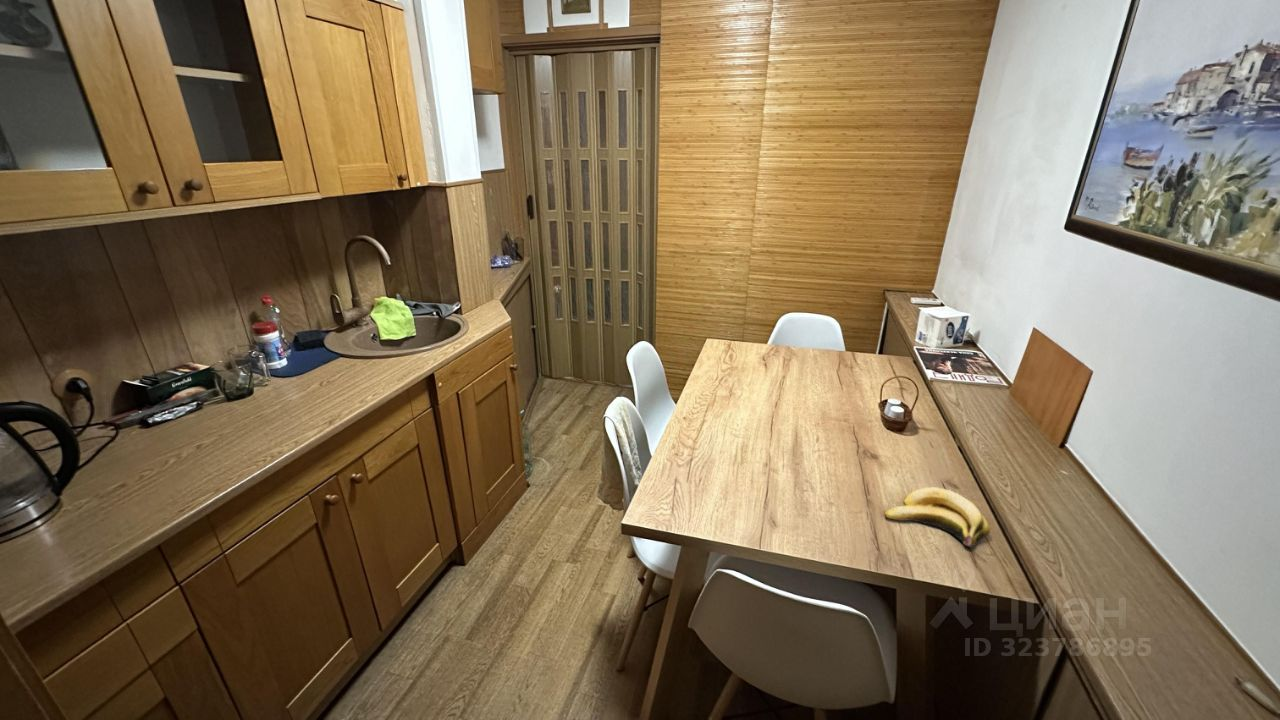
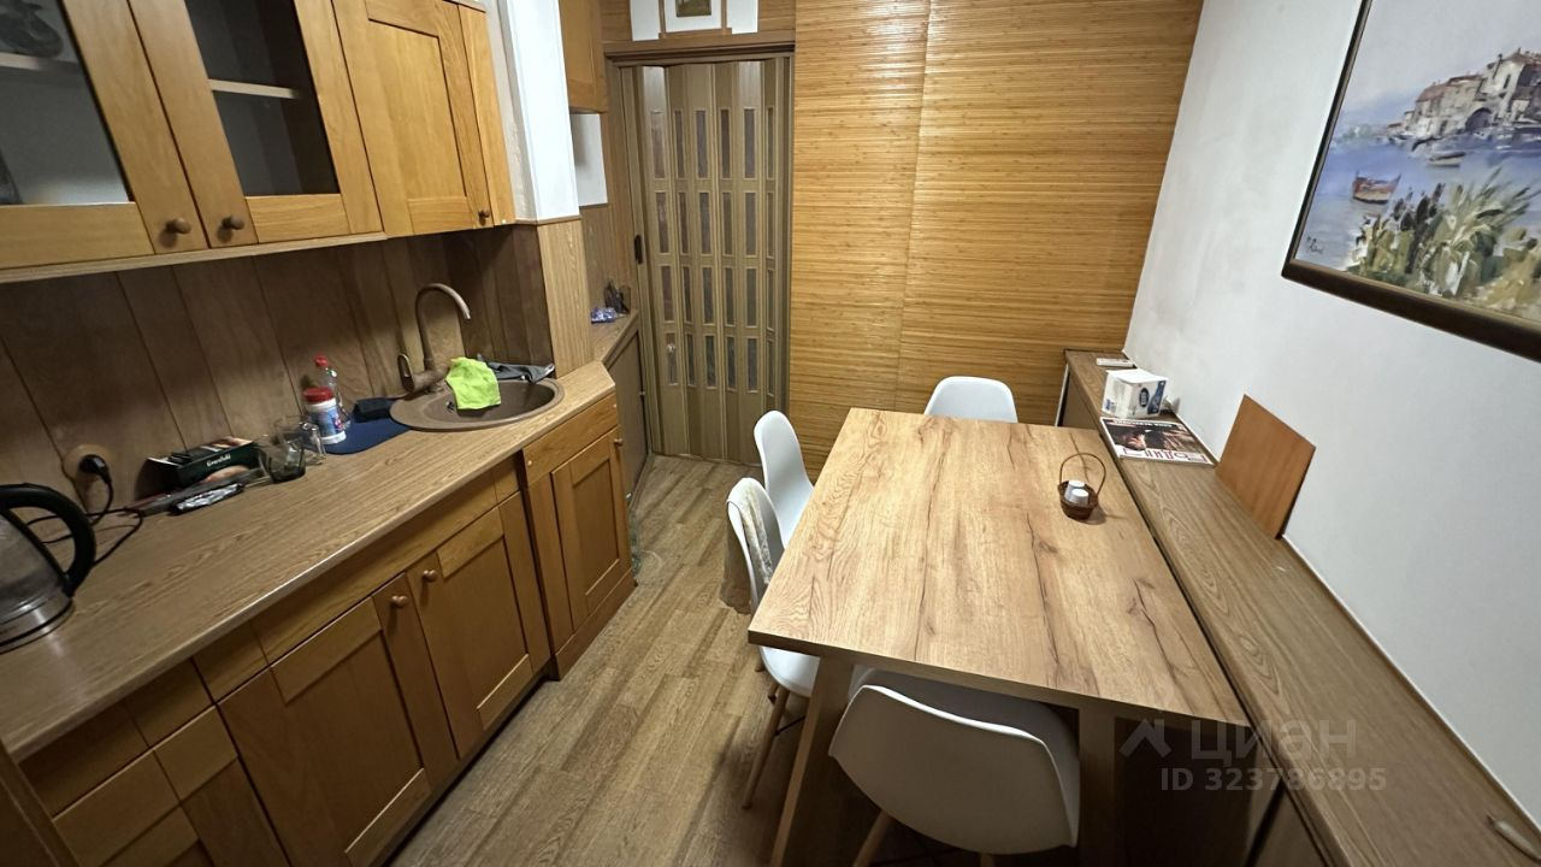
- banana (940, 513)
